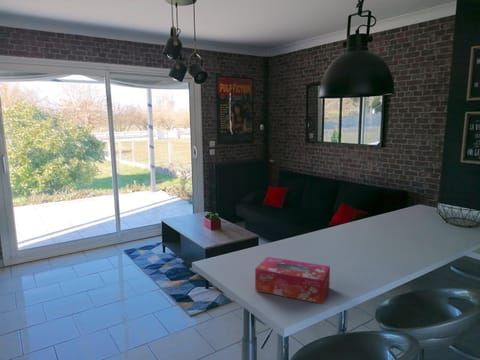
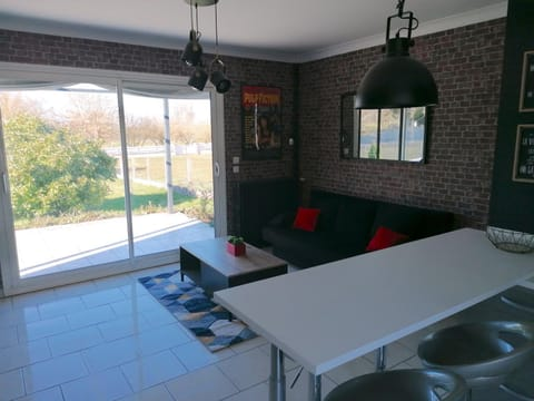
- tissue box (292, 278)
